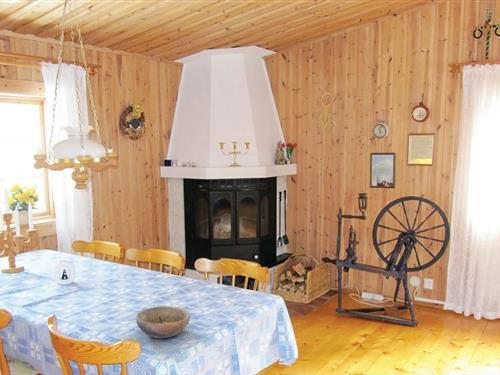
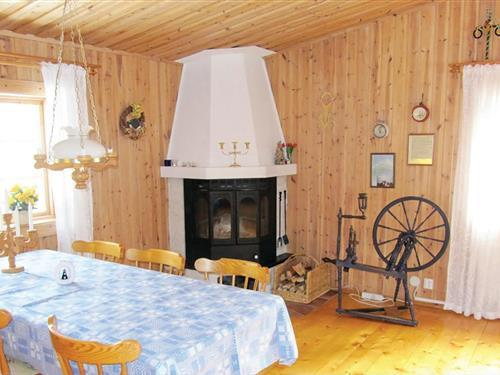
- bowl (163, 323)
